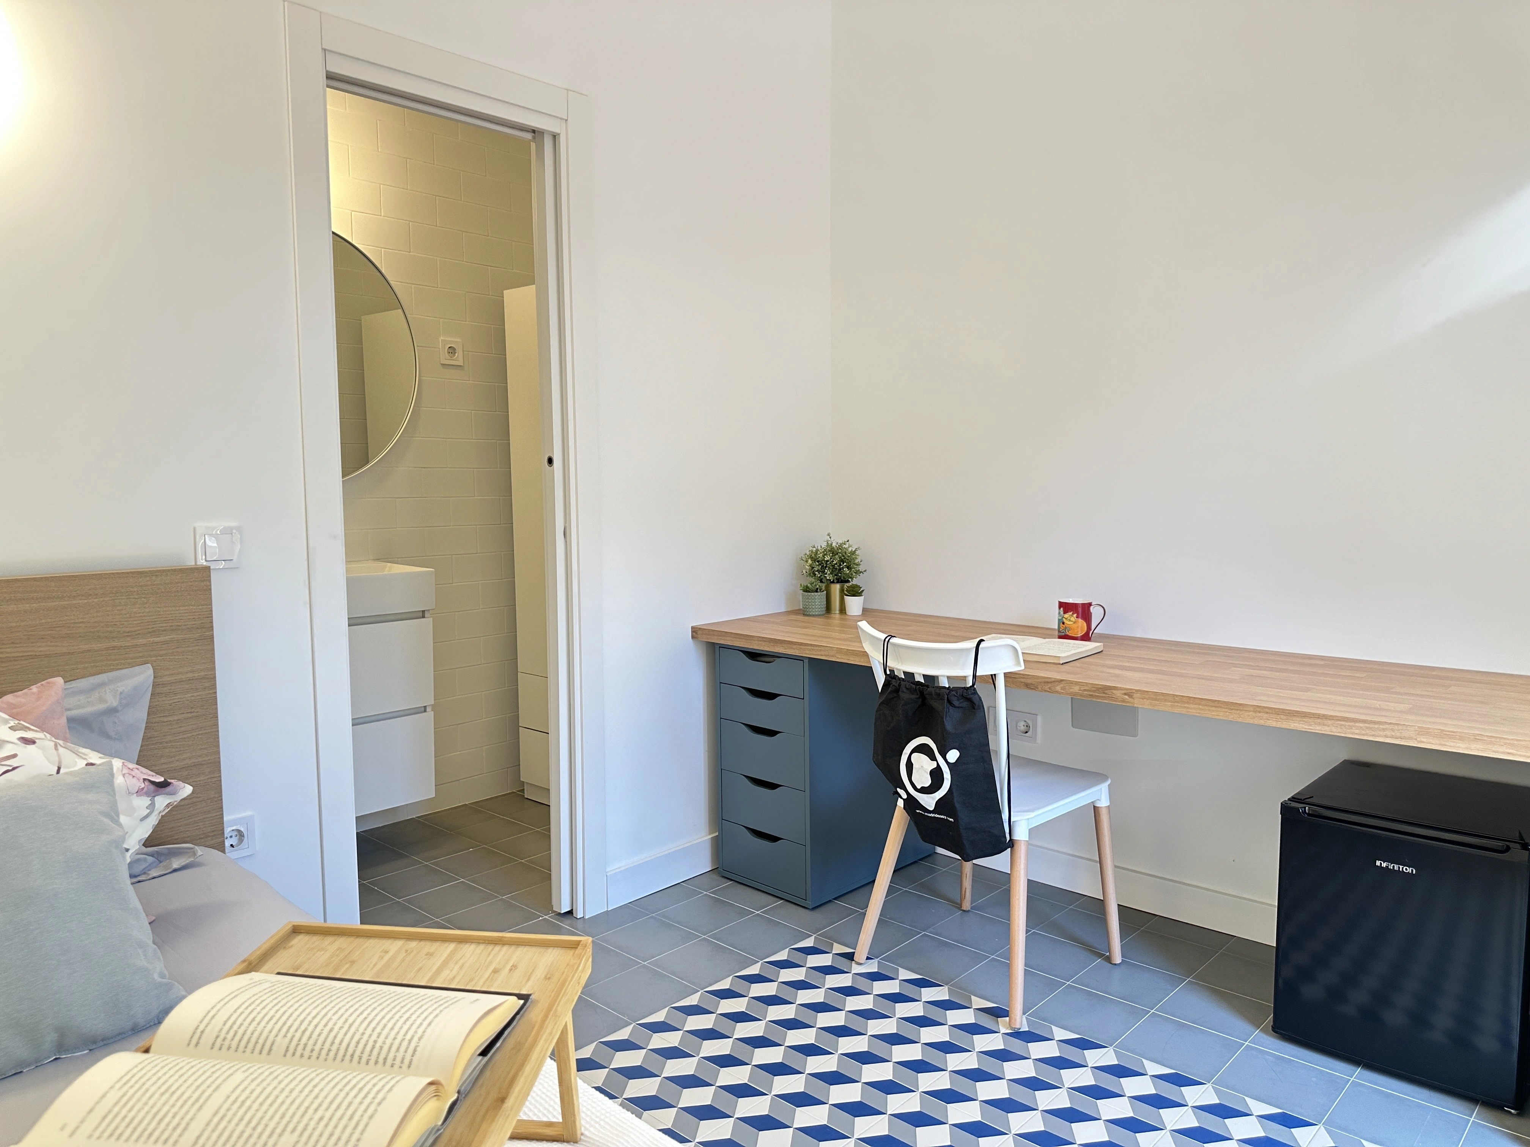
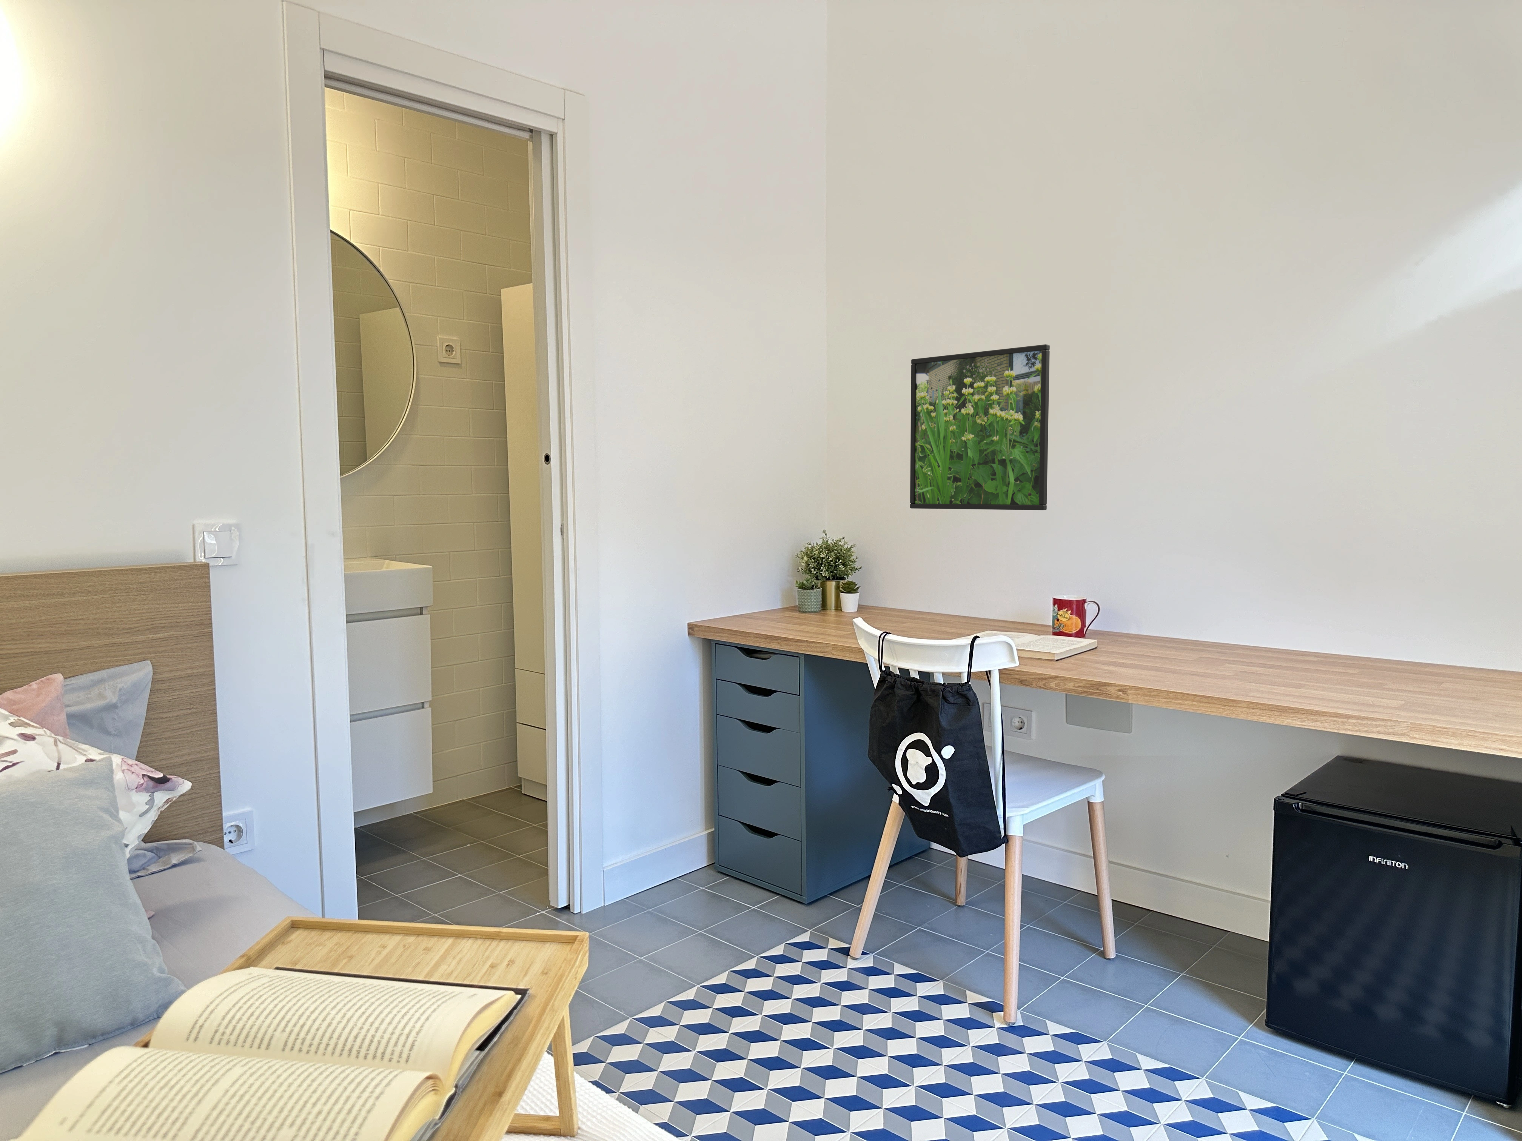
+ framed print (976, 431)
